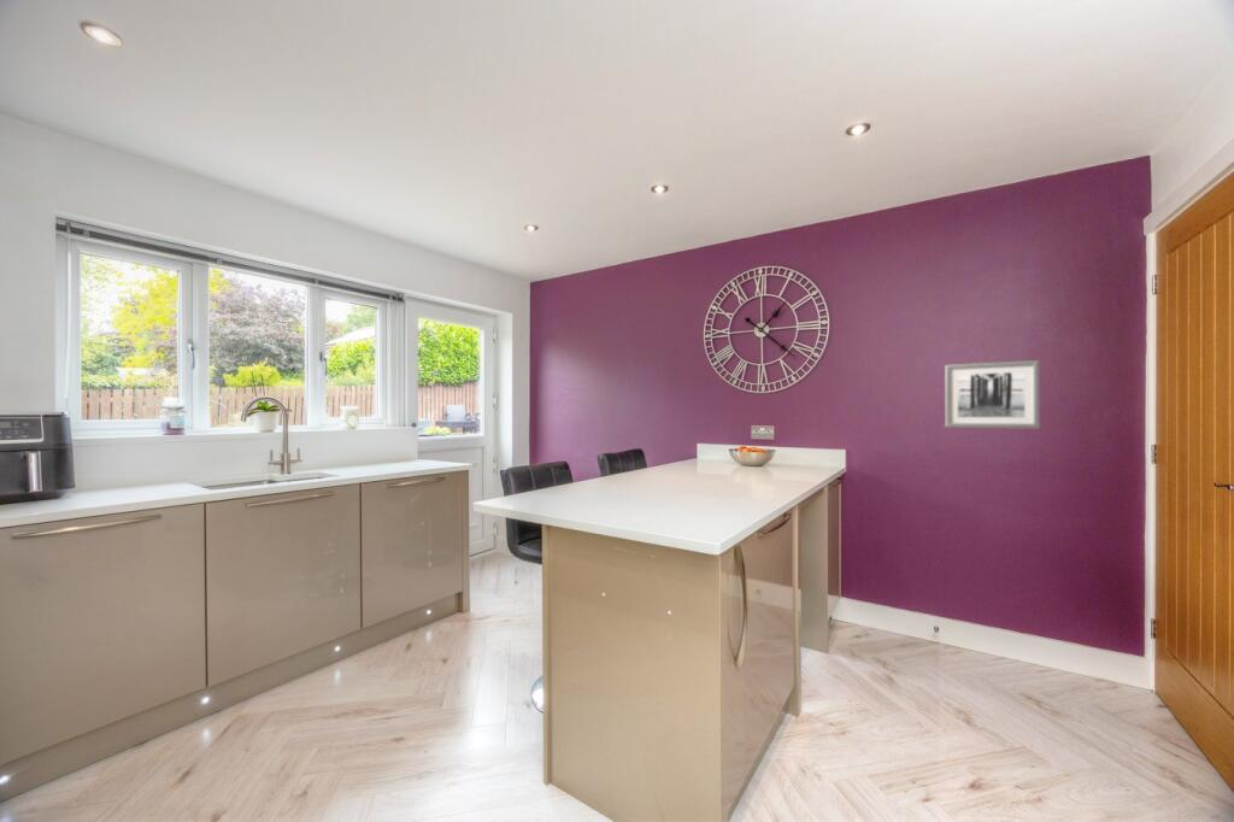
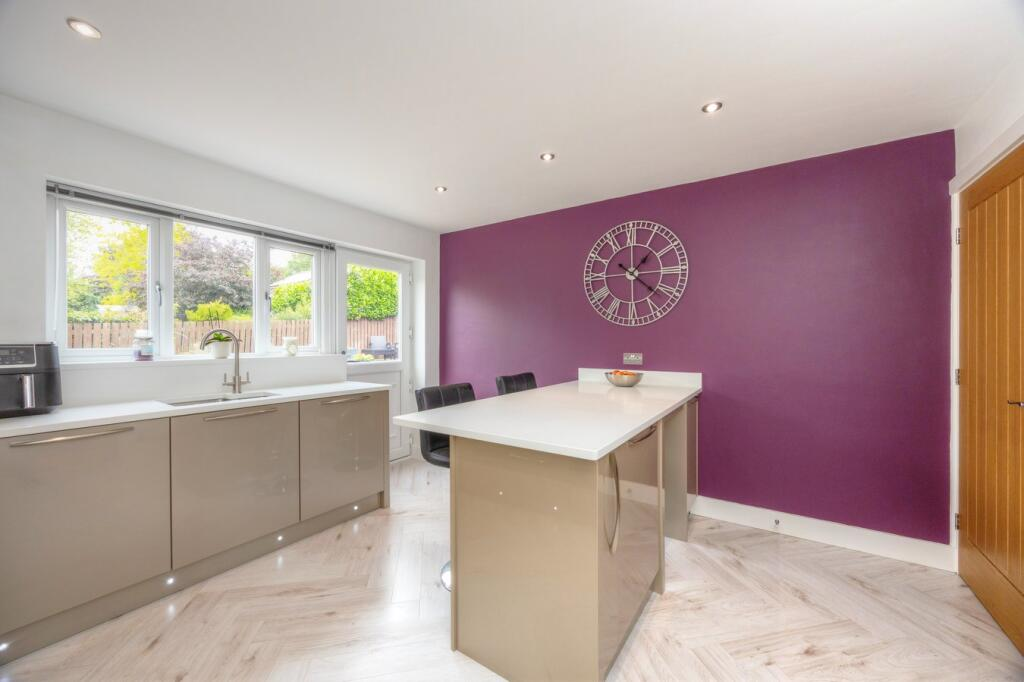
- wall art (989, 395)
